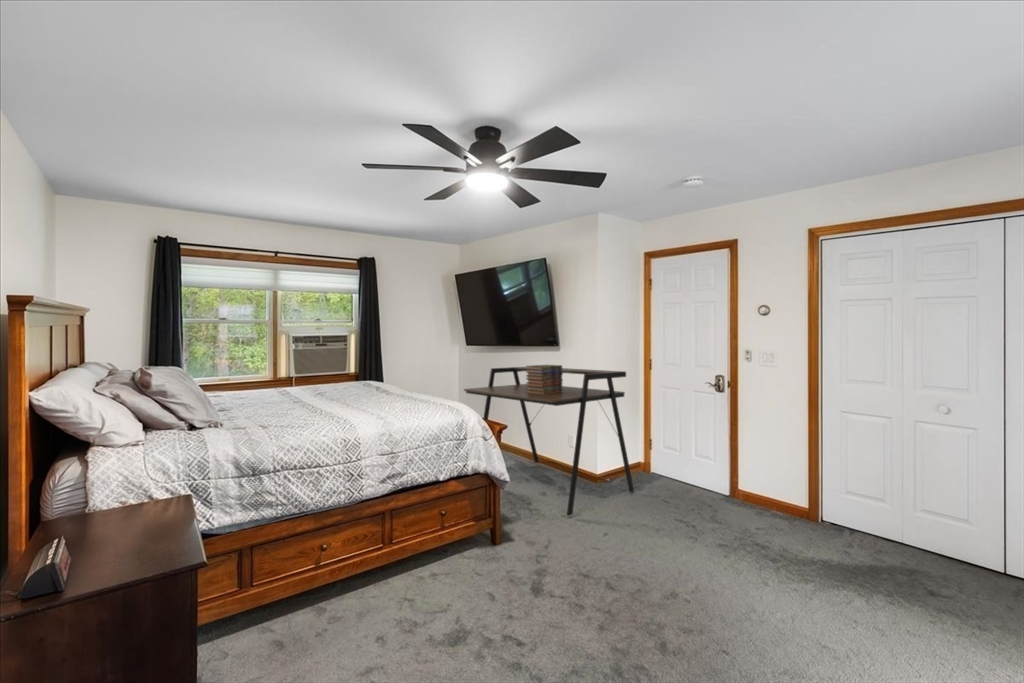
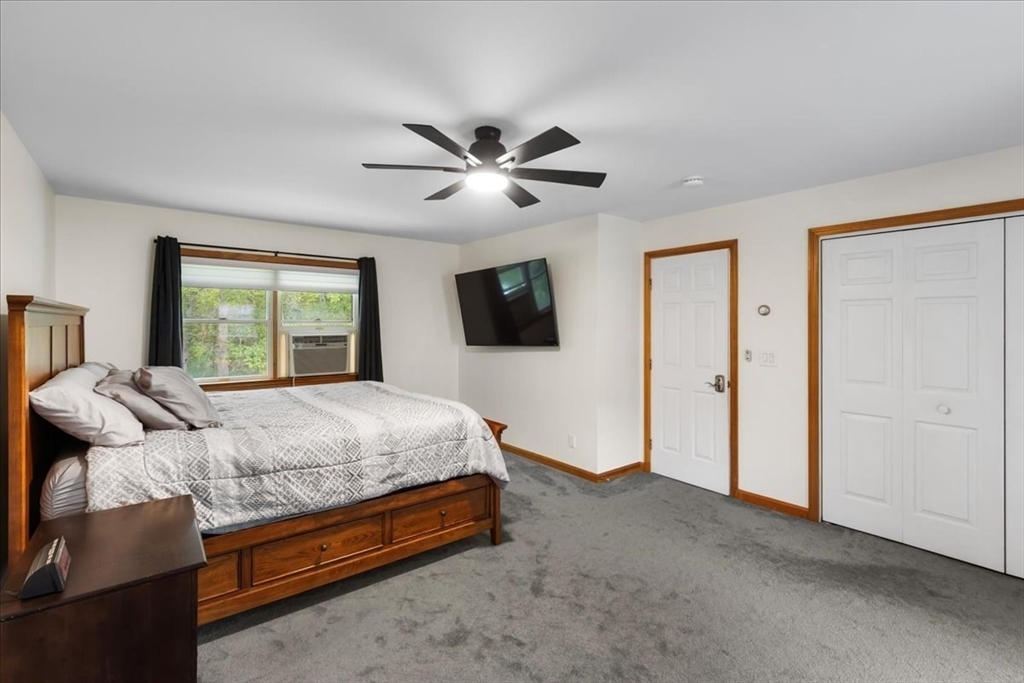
- book stack (544, 378)
- desk (531, 431)
